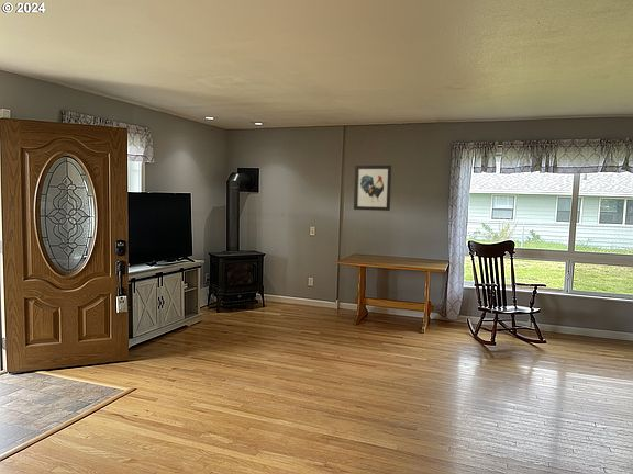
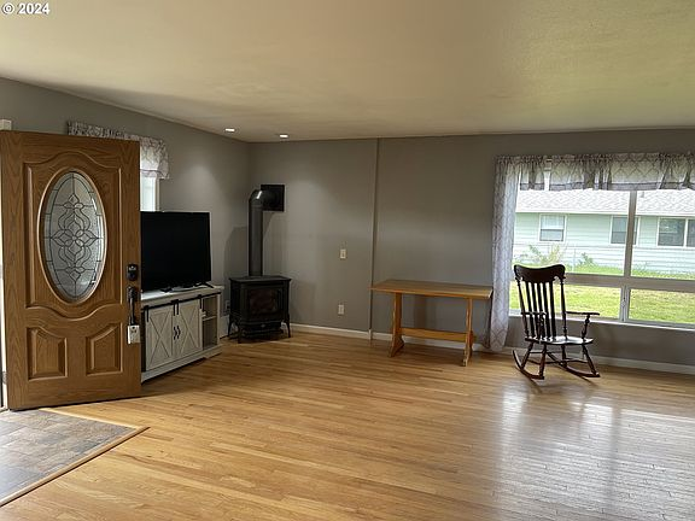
- wall art (371, 188)
